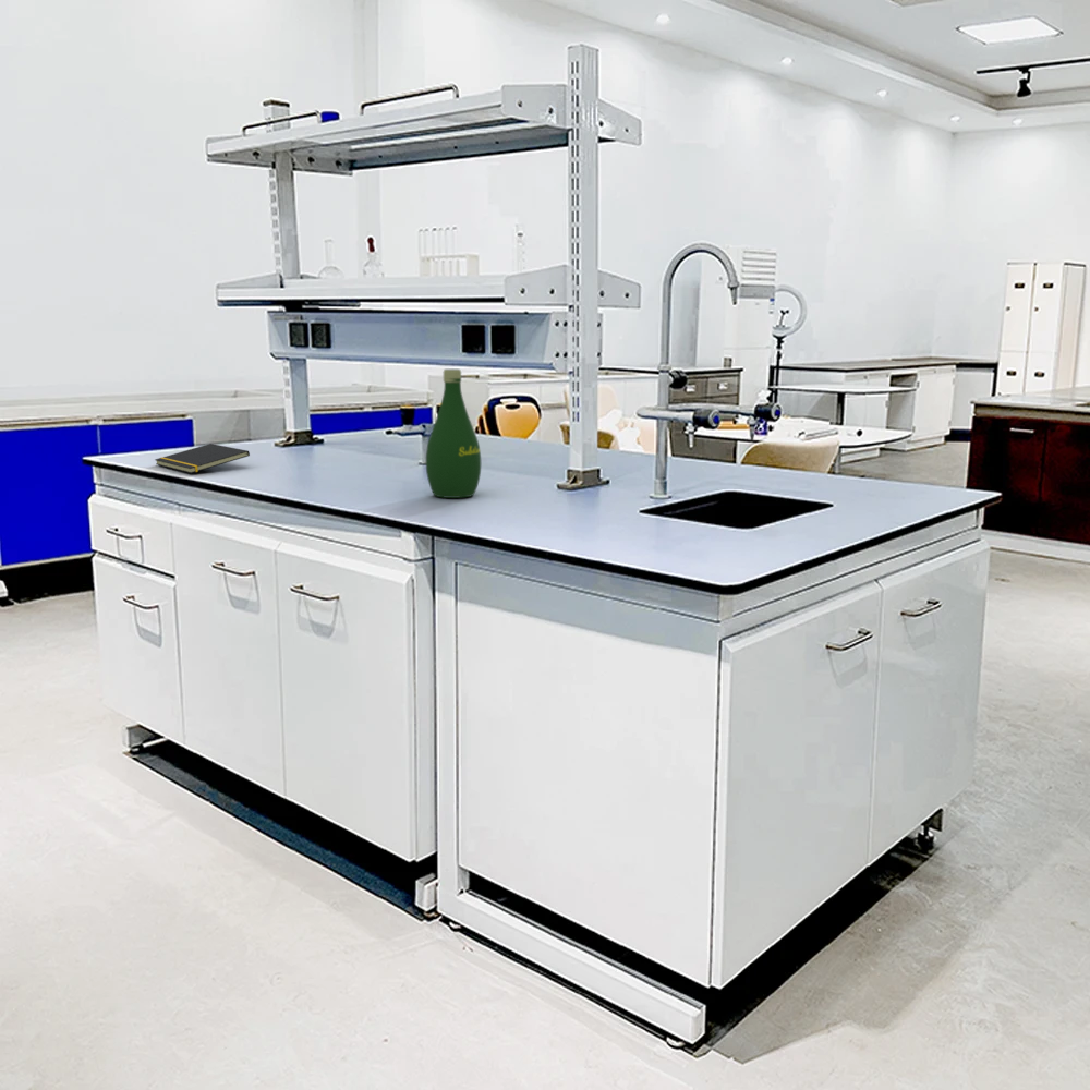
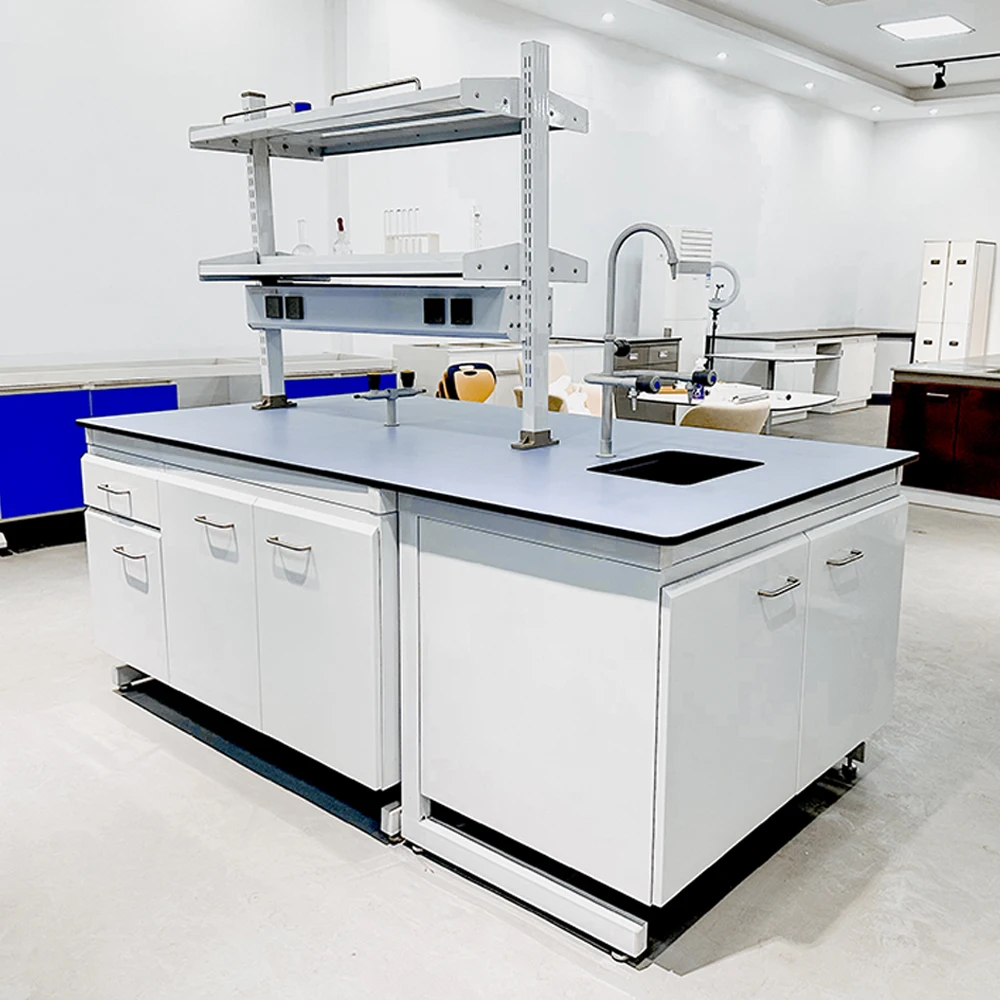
- notepad (201, 457)
- bottle (452, 433)
